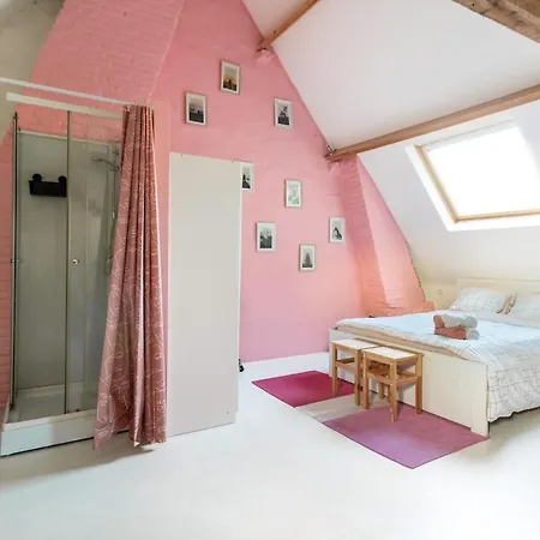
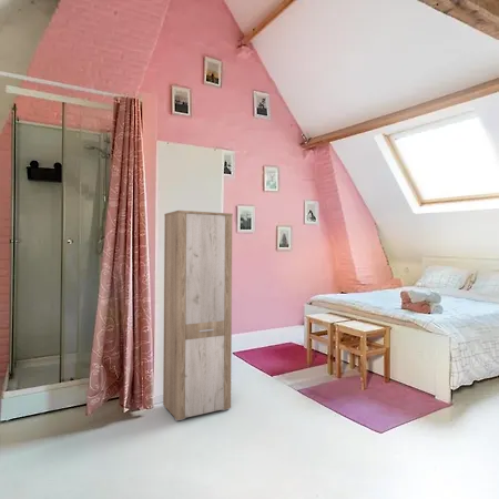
+ cabinet (197, 310)
